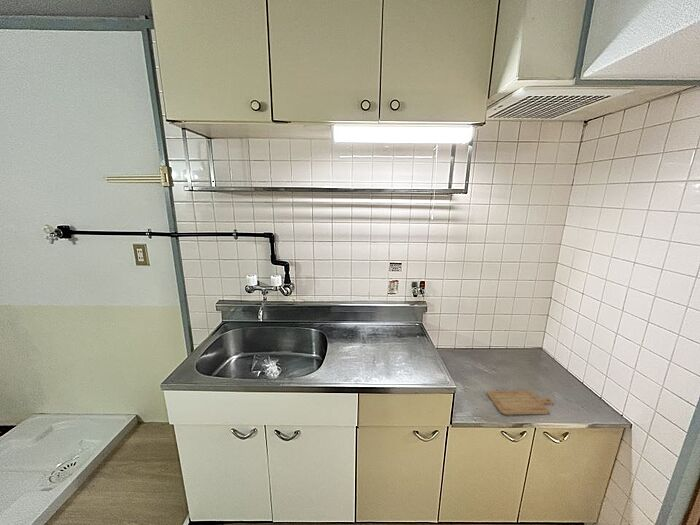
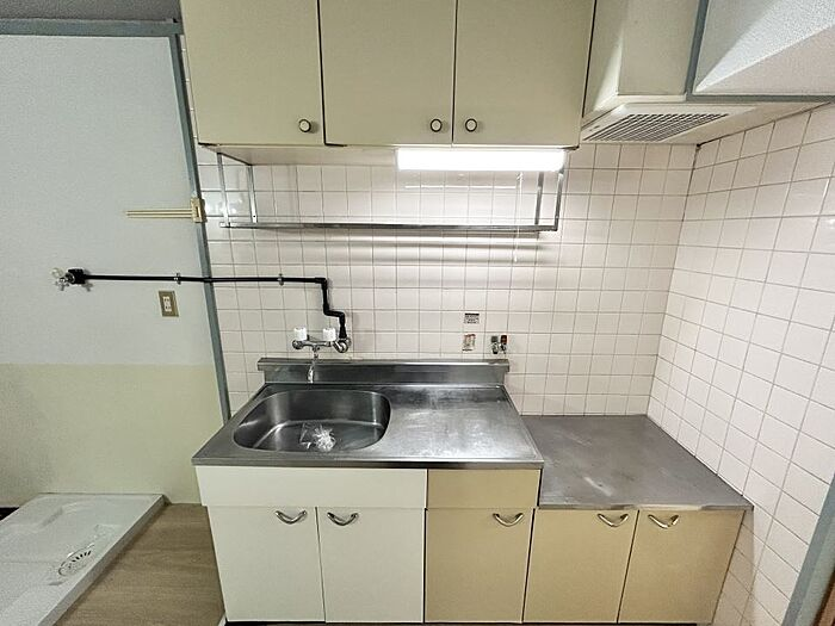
- chopping board (522, 401)
